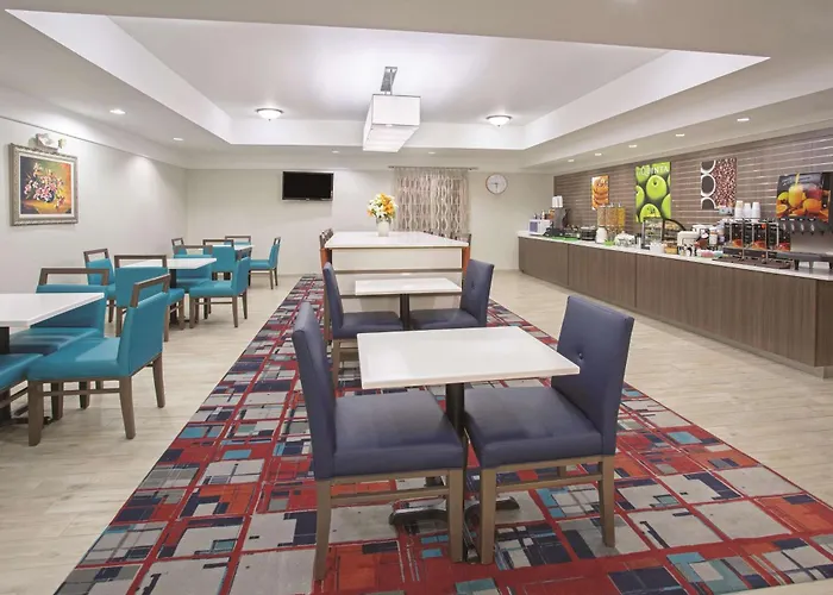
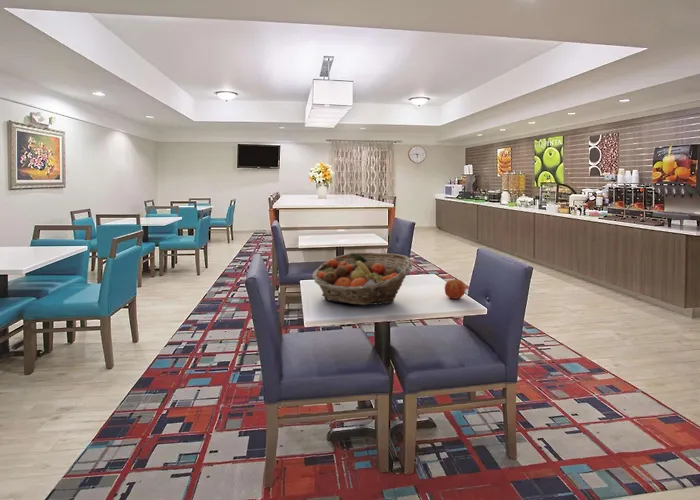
+ apple (454, 287)
+ fruit basket (361, 277)
